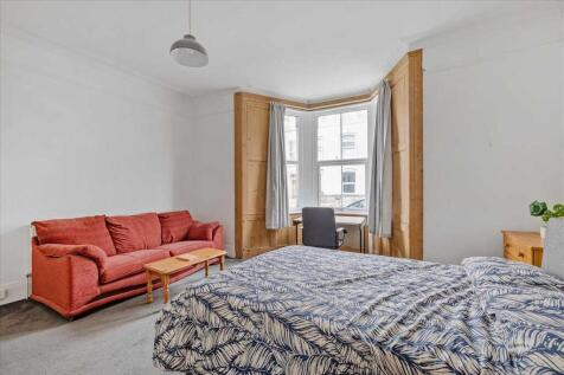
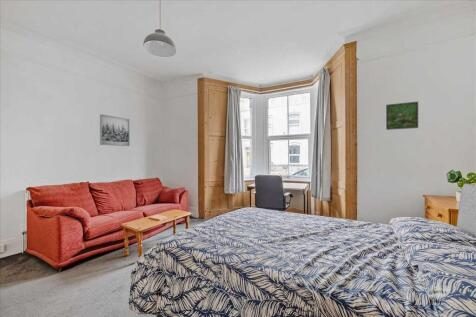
+ wall art (115, 131)
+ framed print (401, 116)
